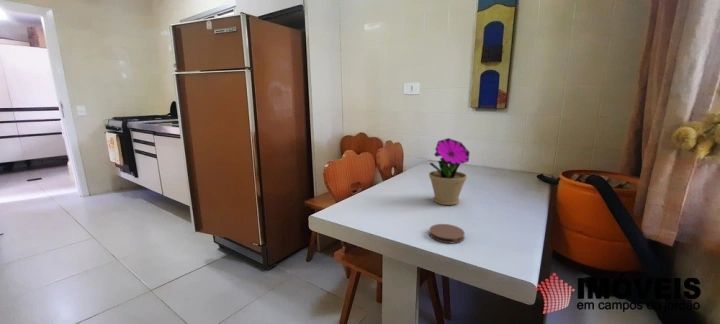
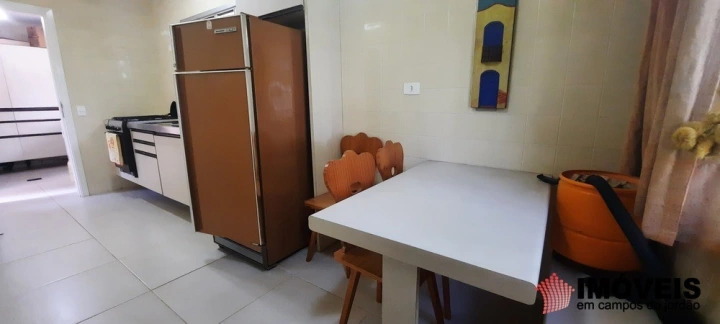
- flower pot (448, 171)
- coaster (446, 233)
